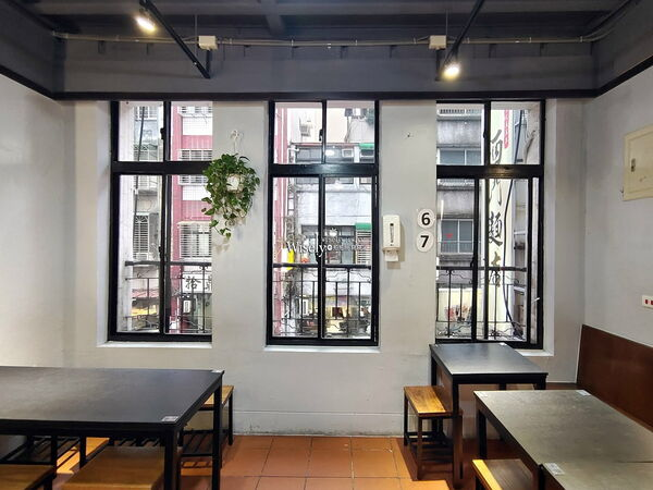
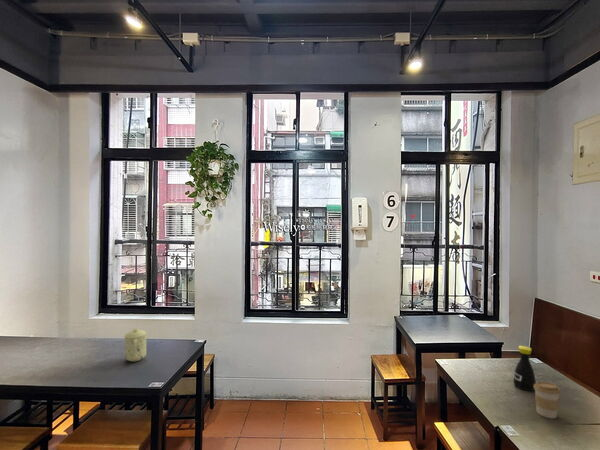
+ mug (135, 344)
+ bottle (524, 367)
+ coffee cup (546, 398)
